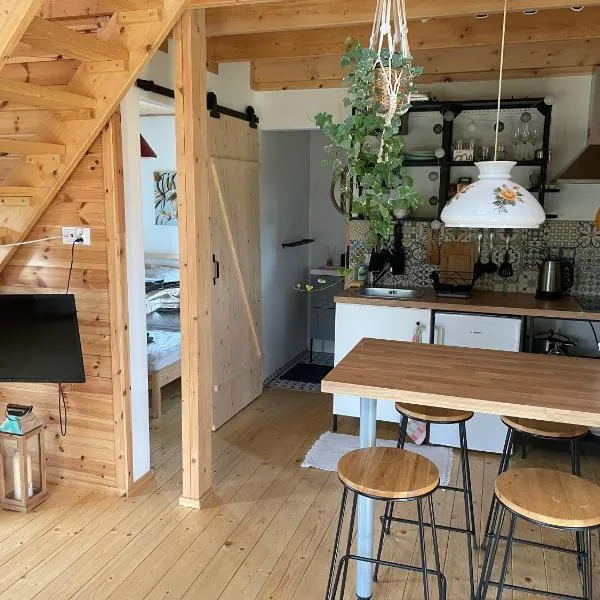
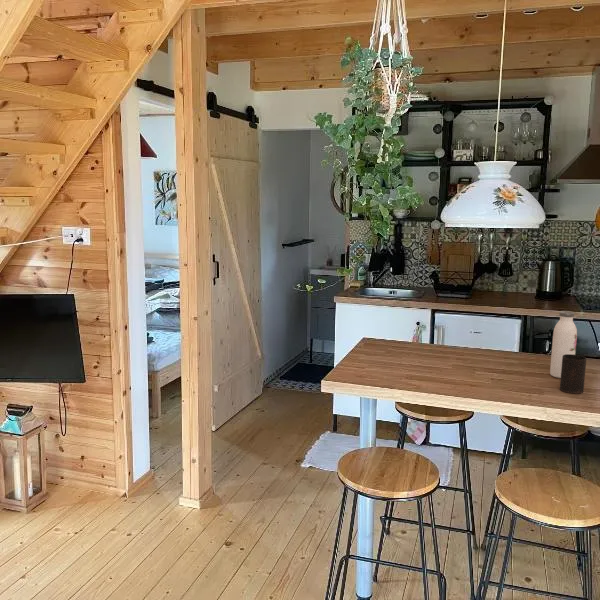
+ water bottle (564, 343)
+ cup (572, 373)
